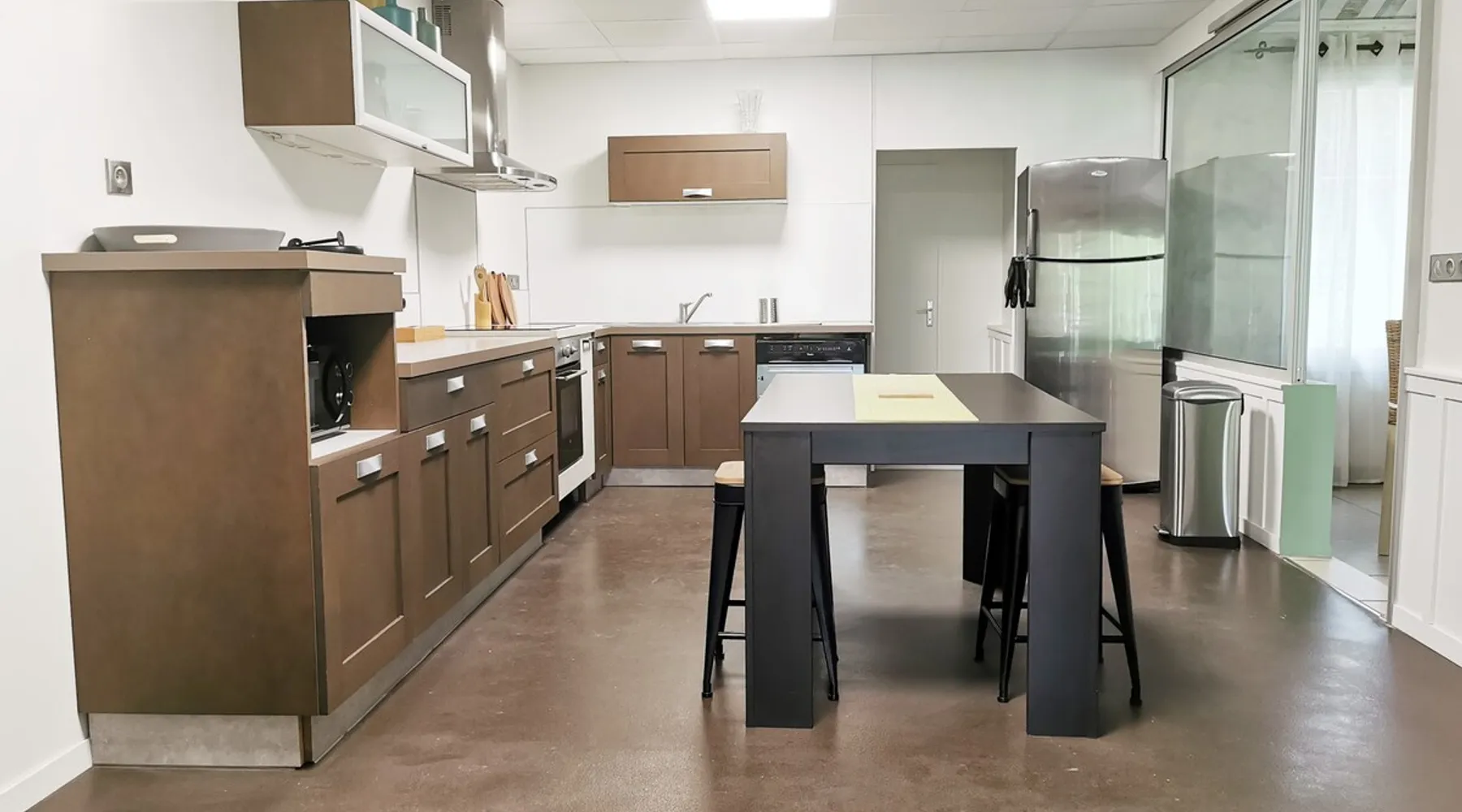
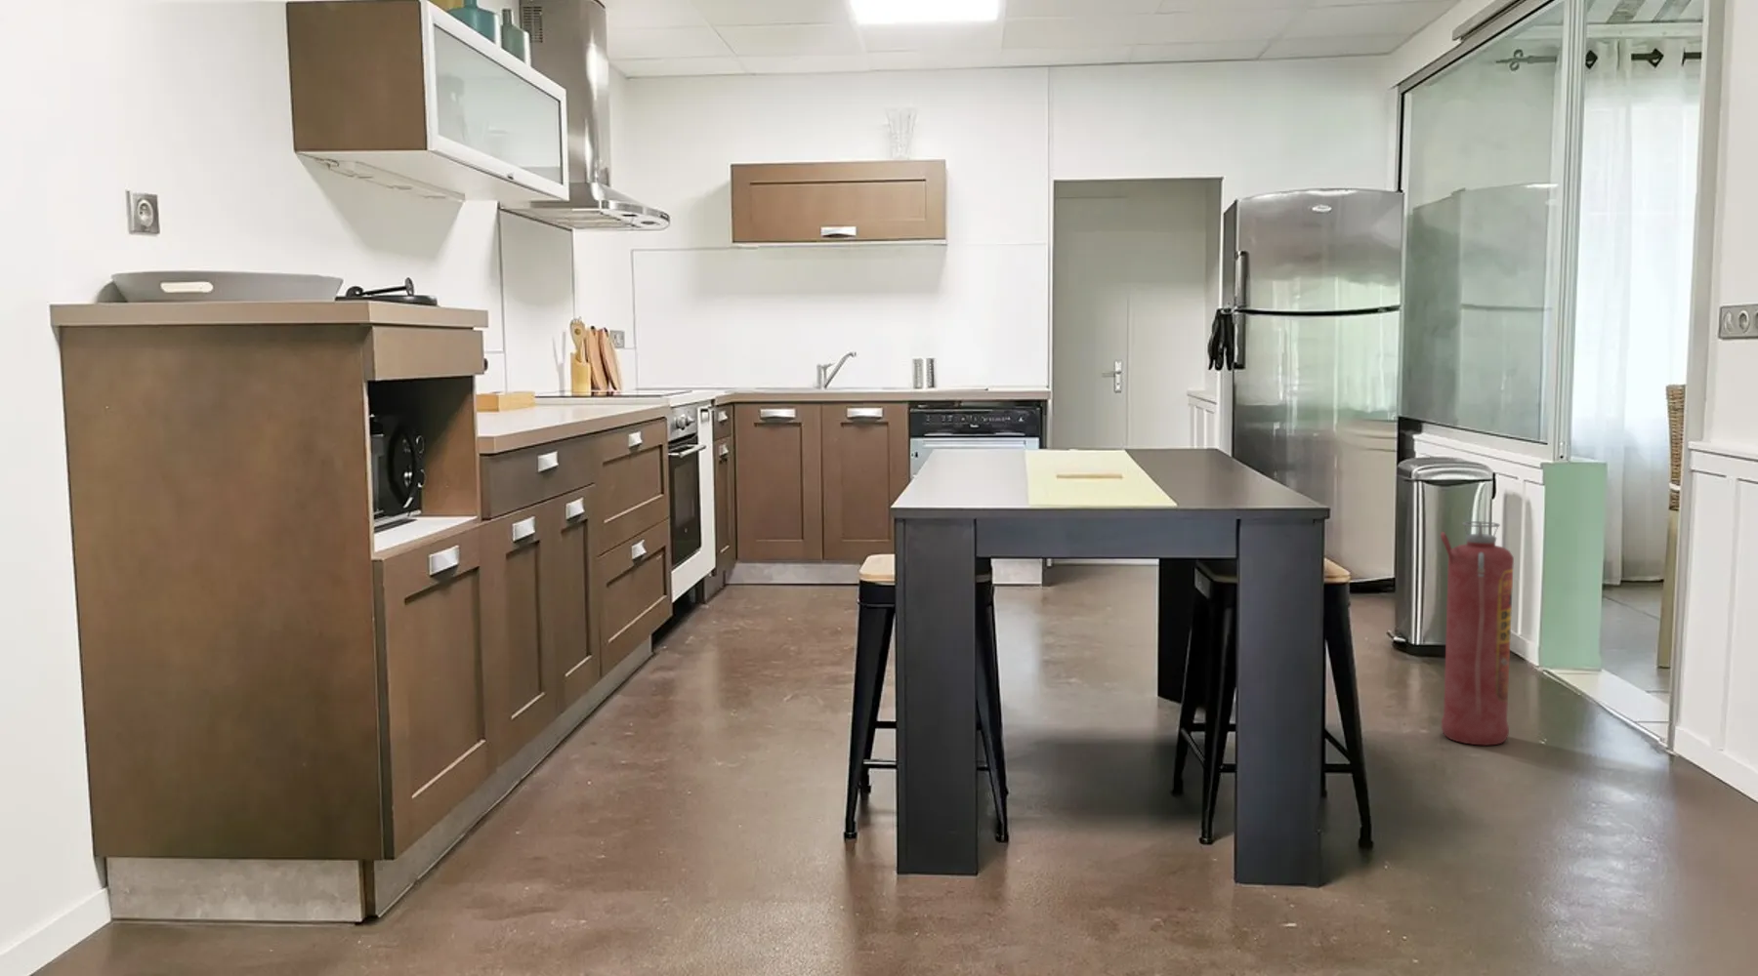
+ fire extinguisher (1472, 631)
